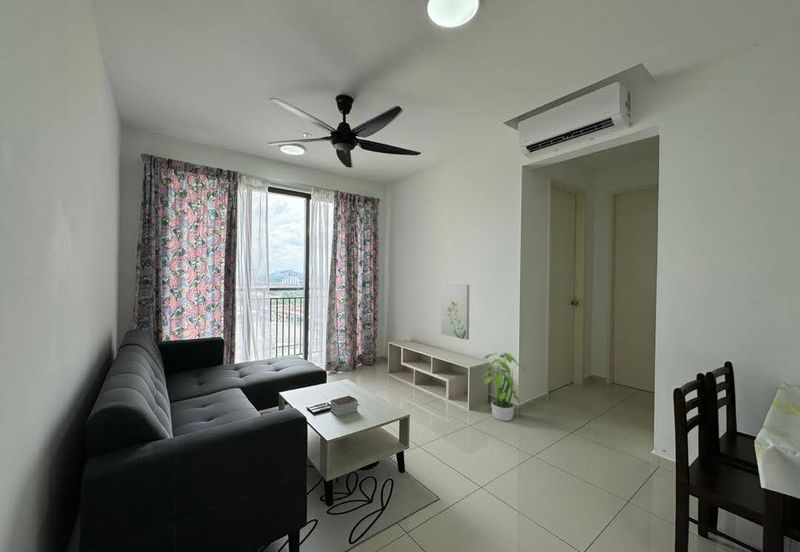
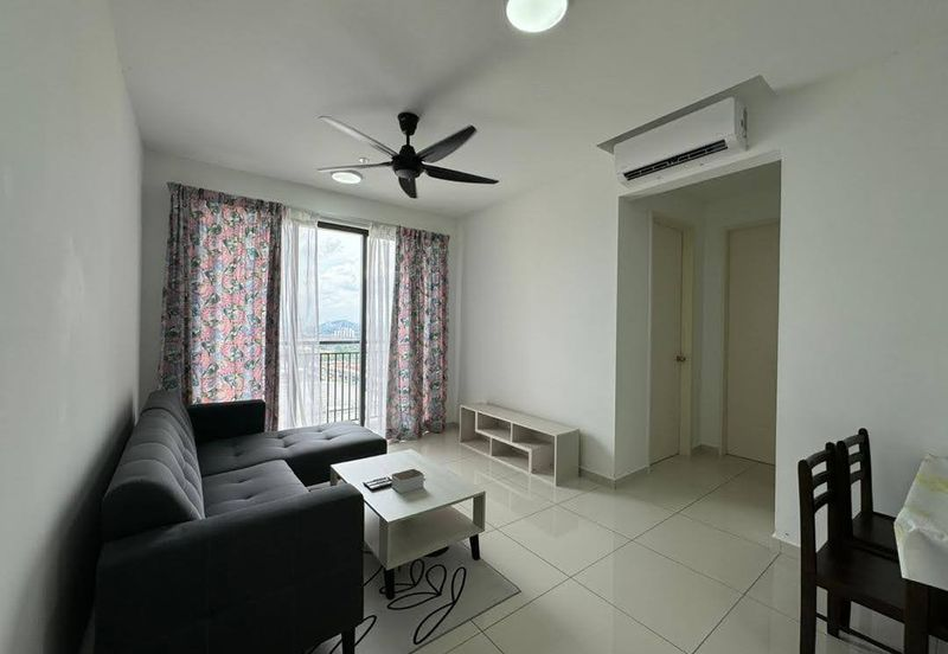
- potted plant (498, 383)
- wall art (454, 310)
